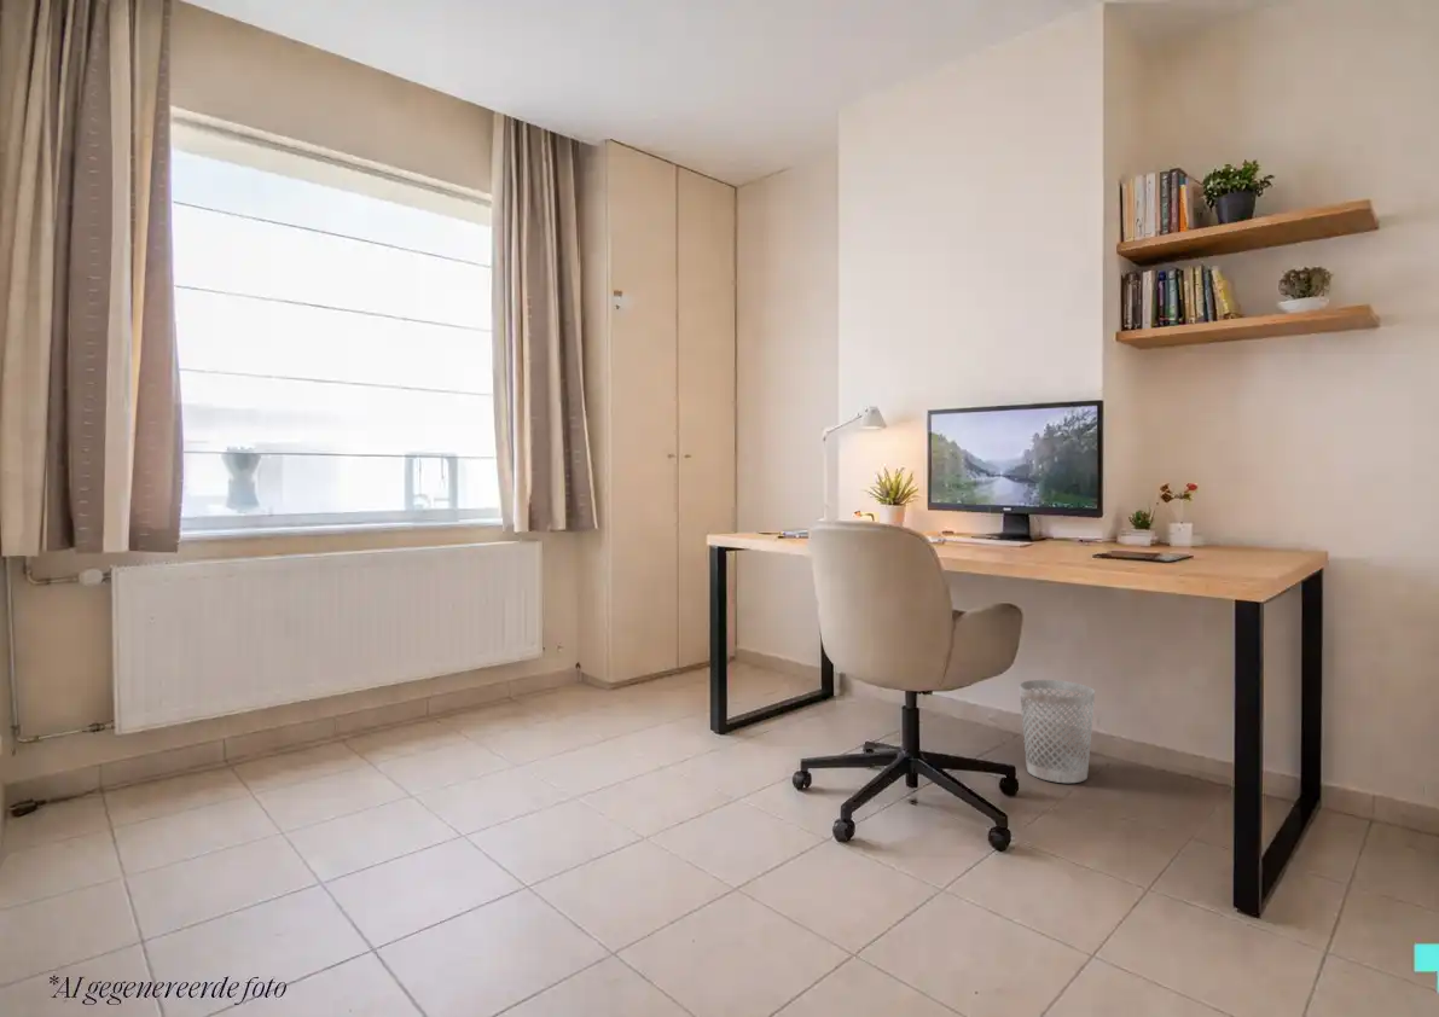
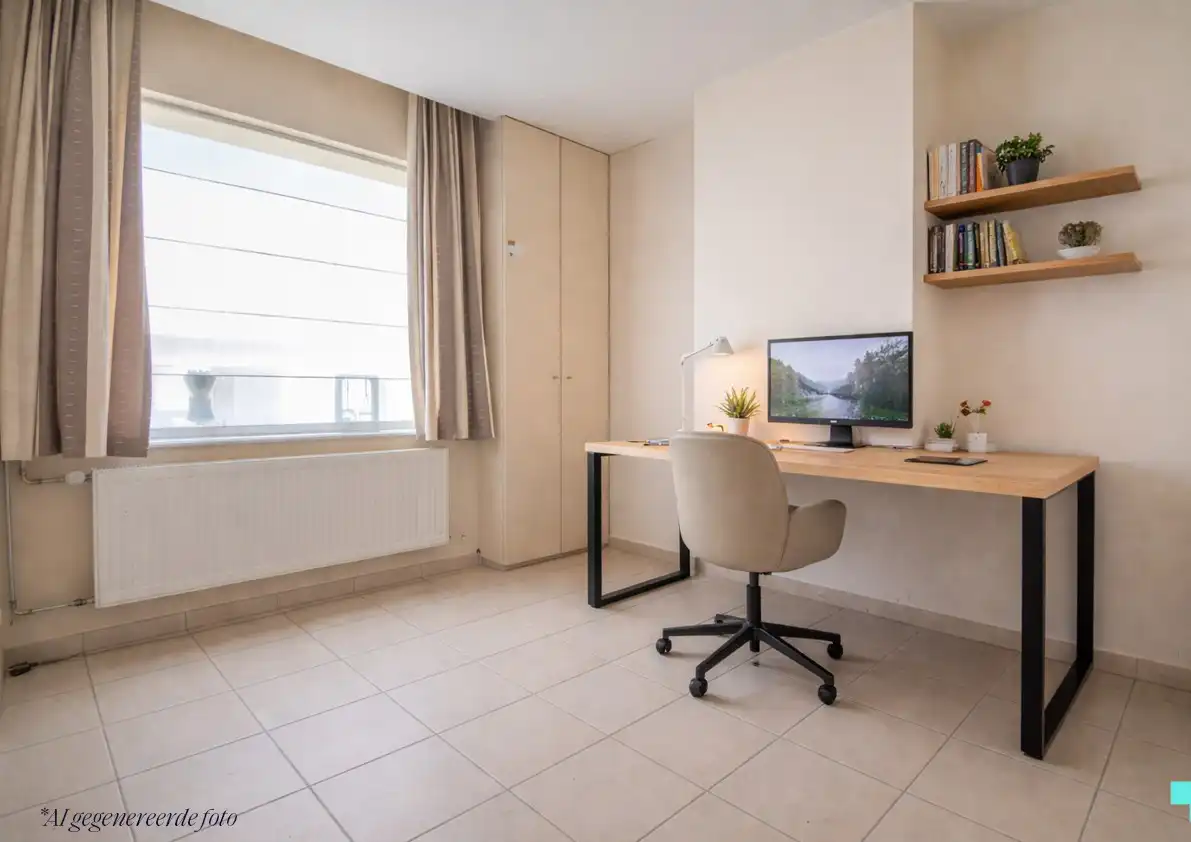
- wastebasket (1056, 731)
